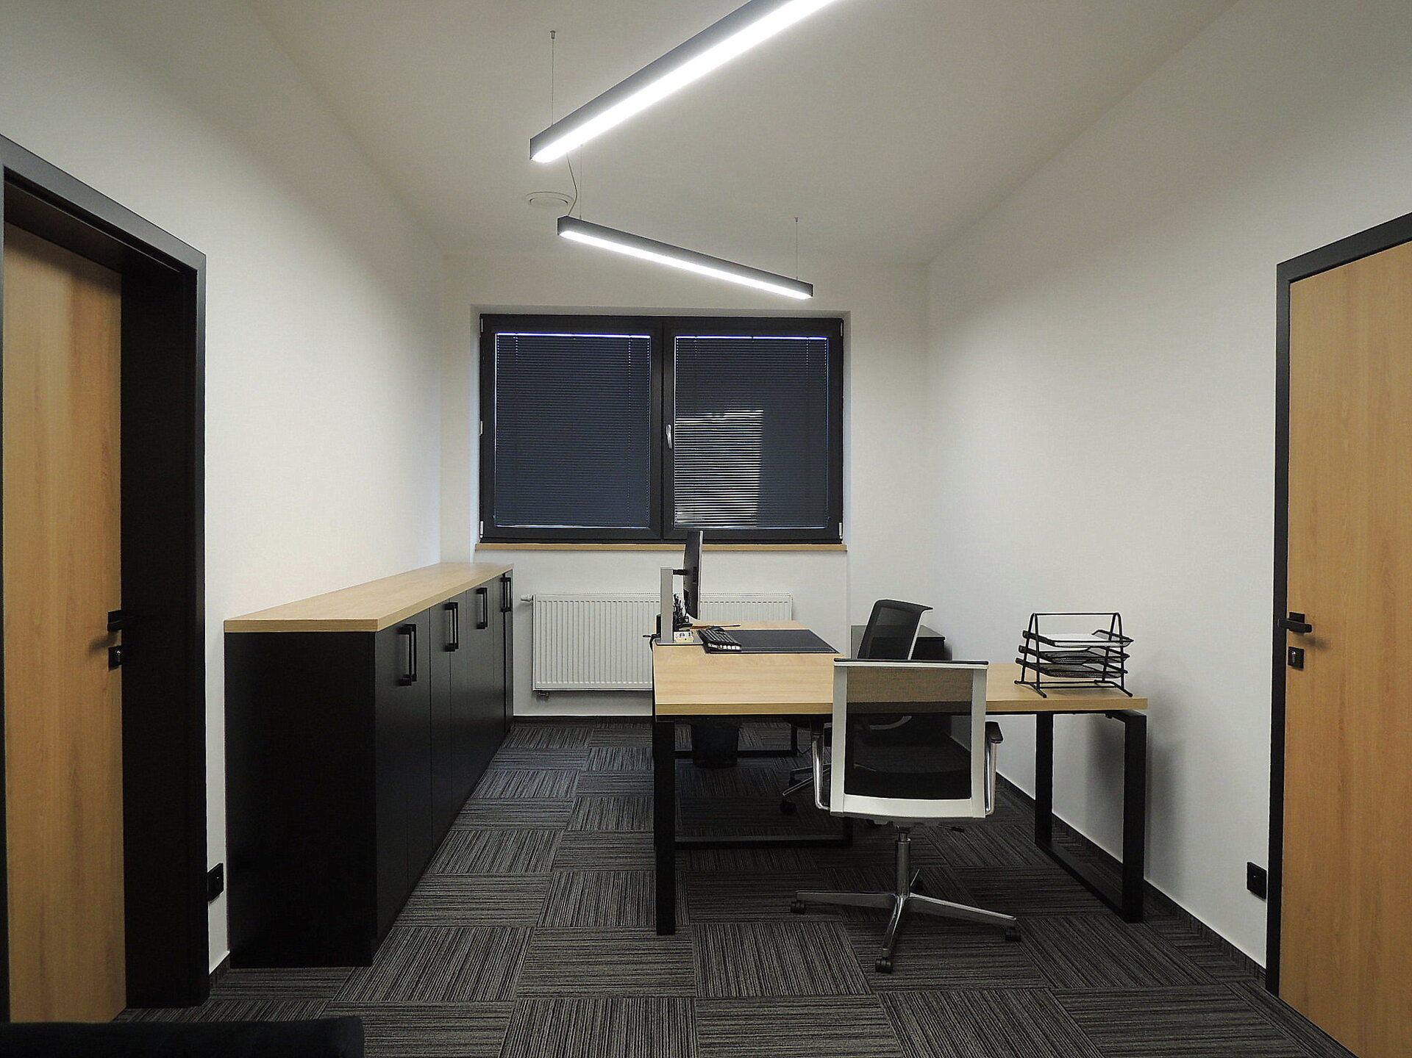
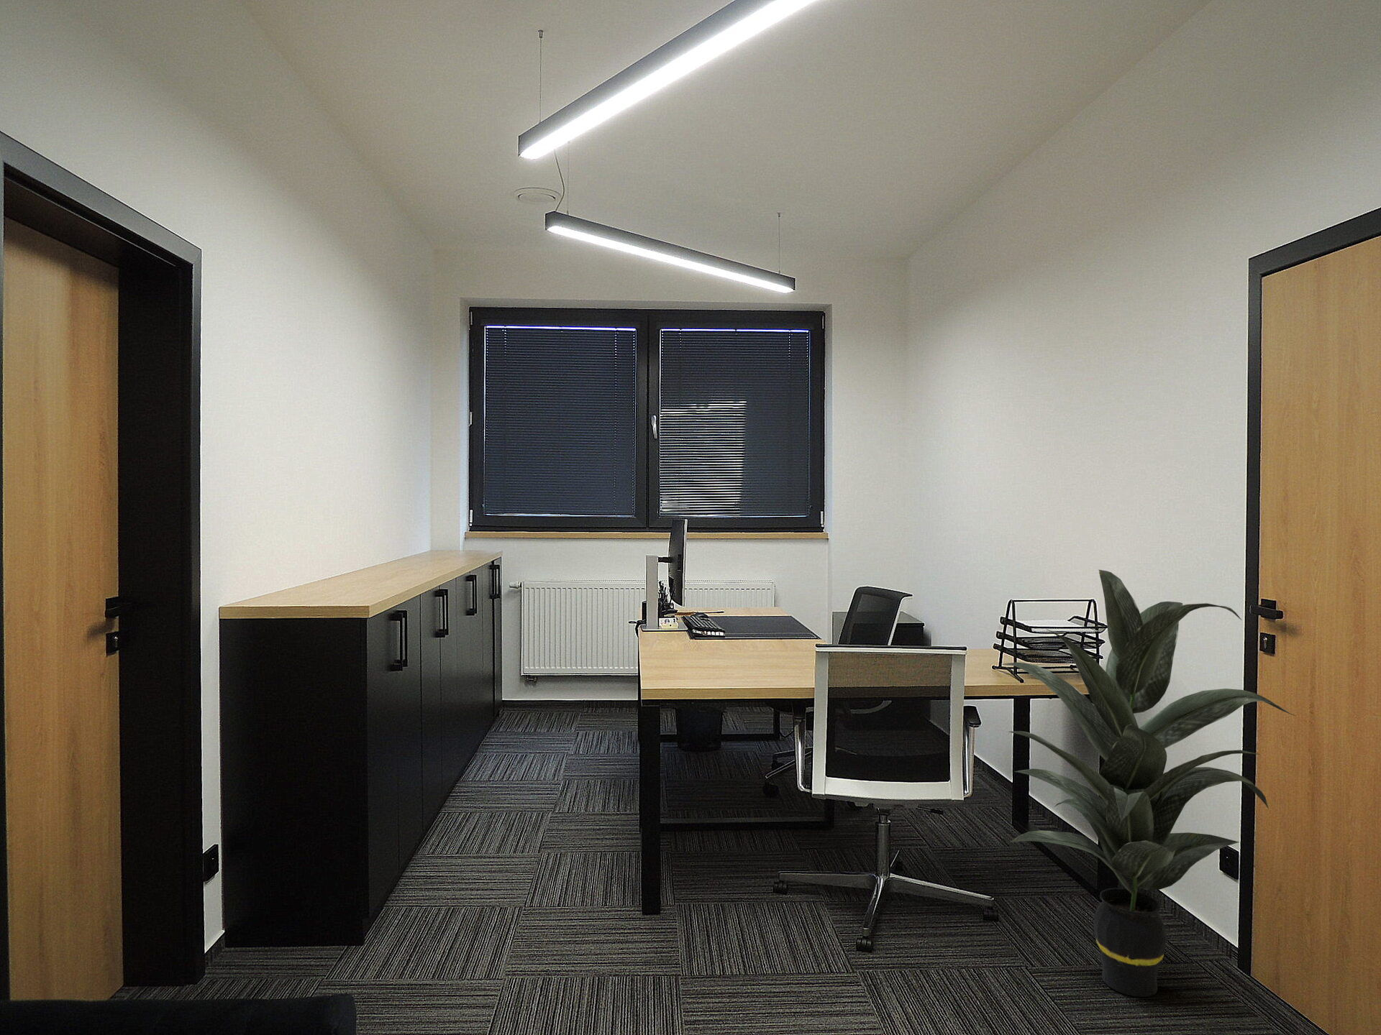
+ indoor plant (1131, 773)
